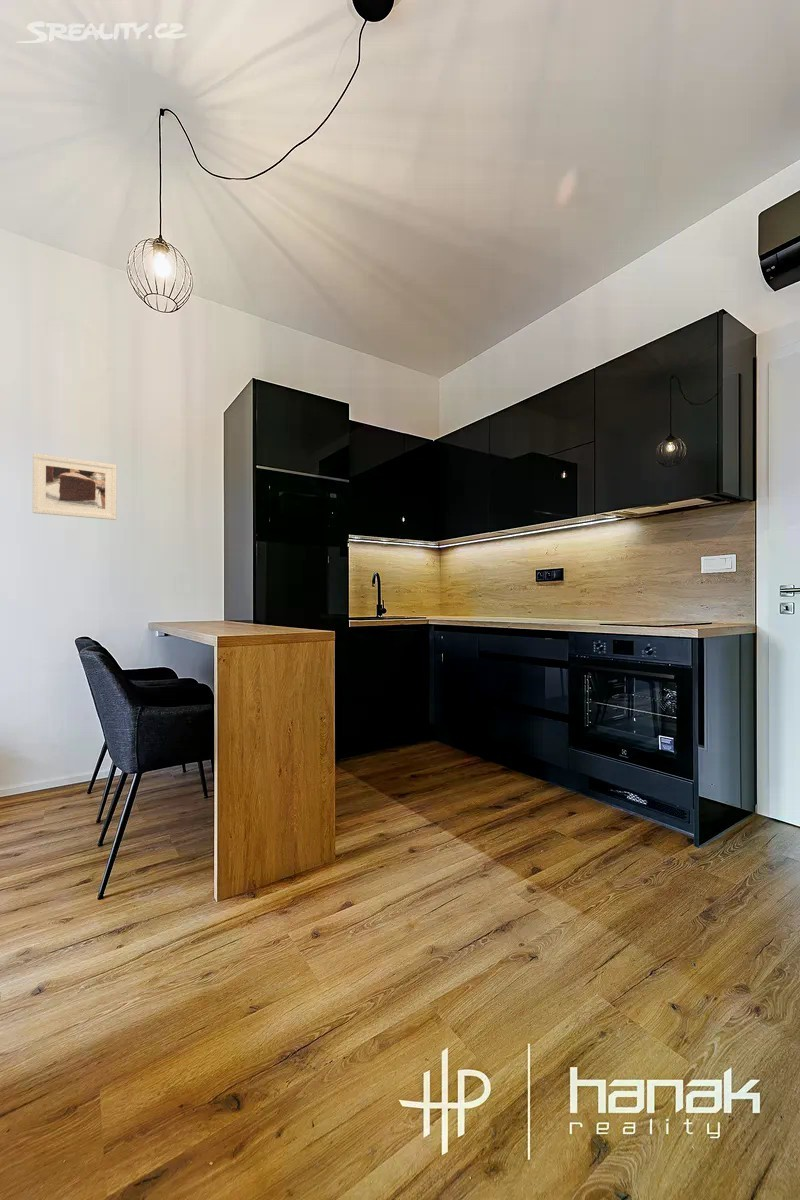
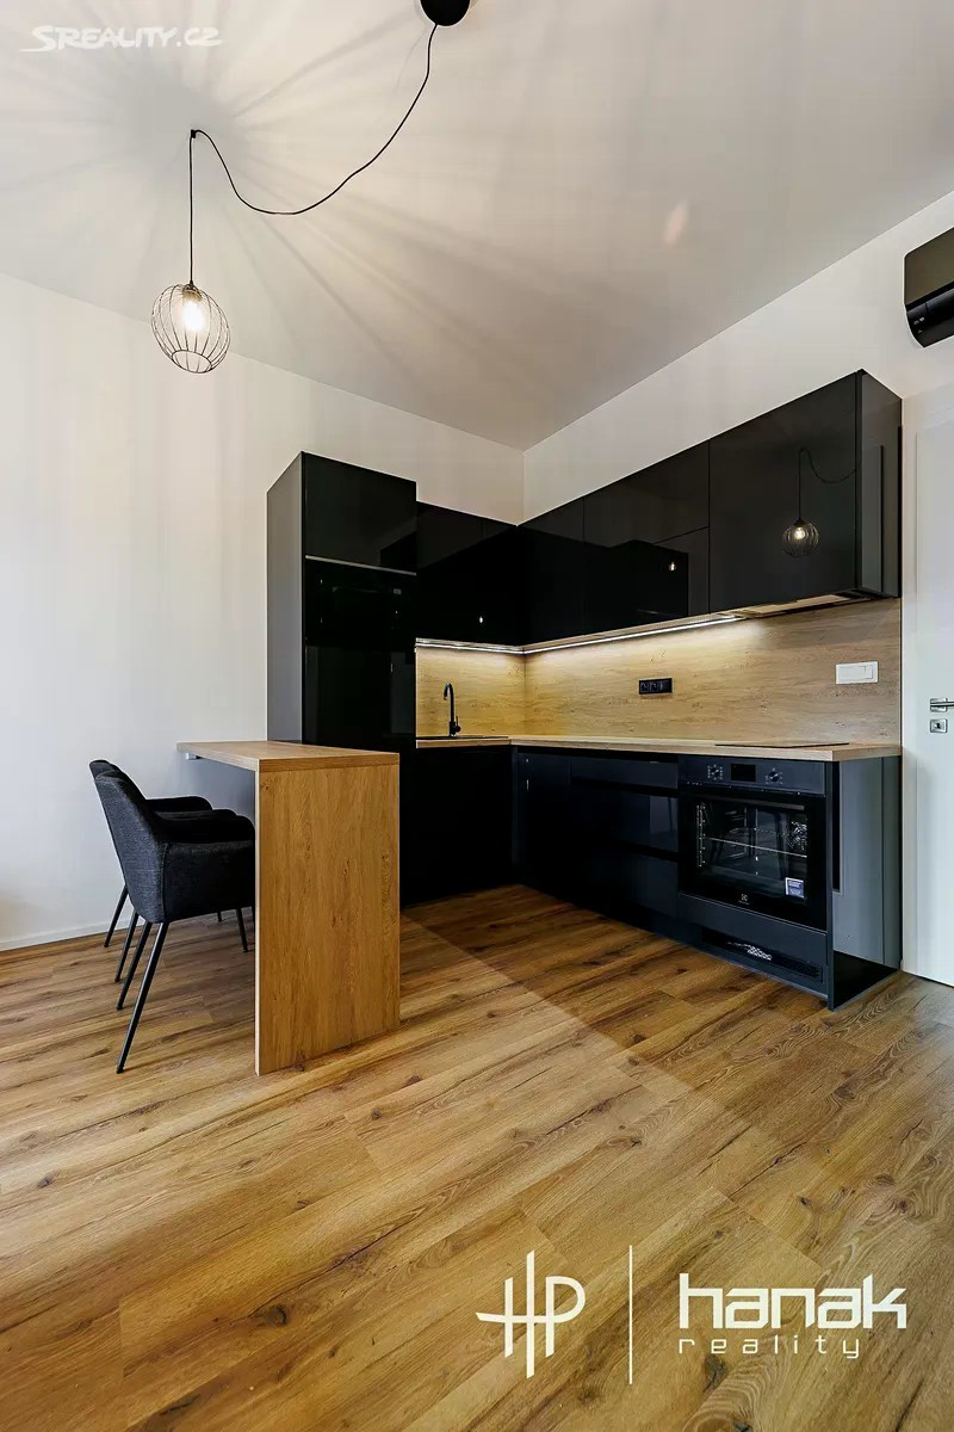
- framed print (76, 488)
